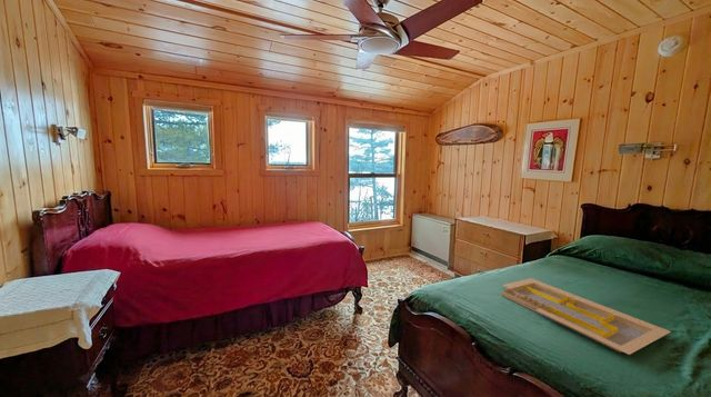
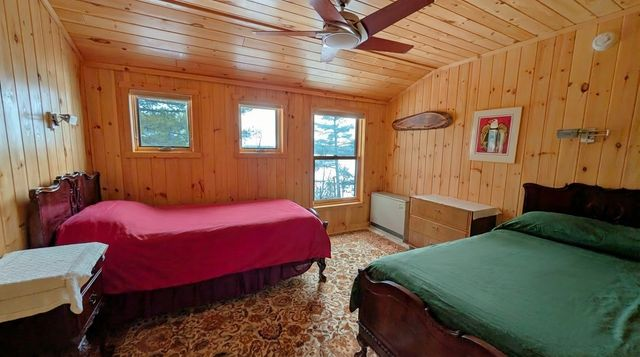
- serving tray (567, 309)
